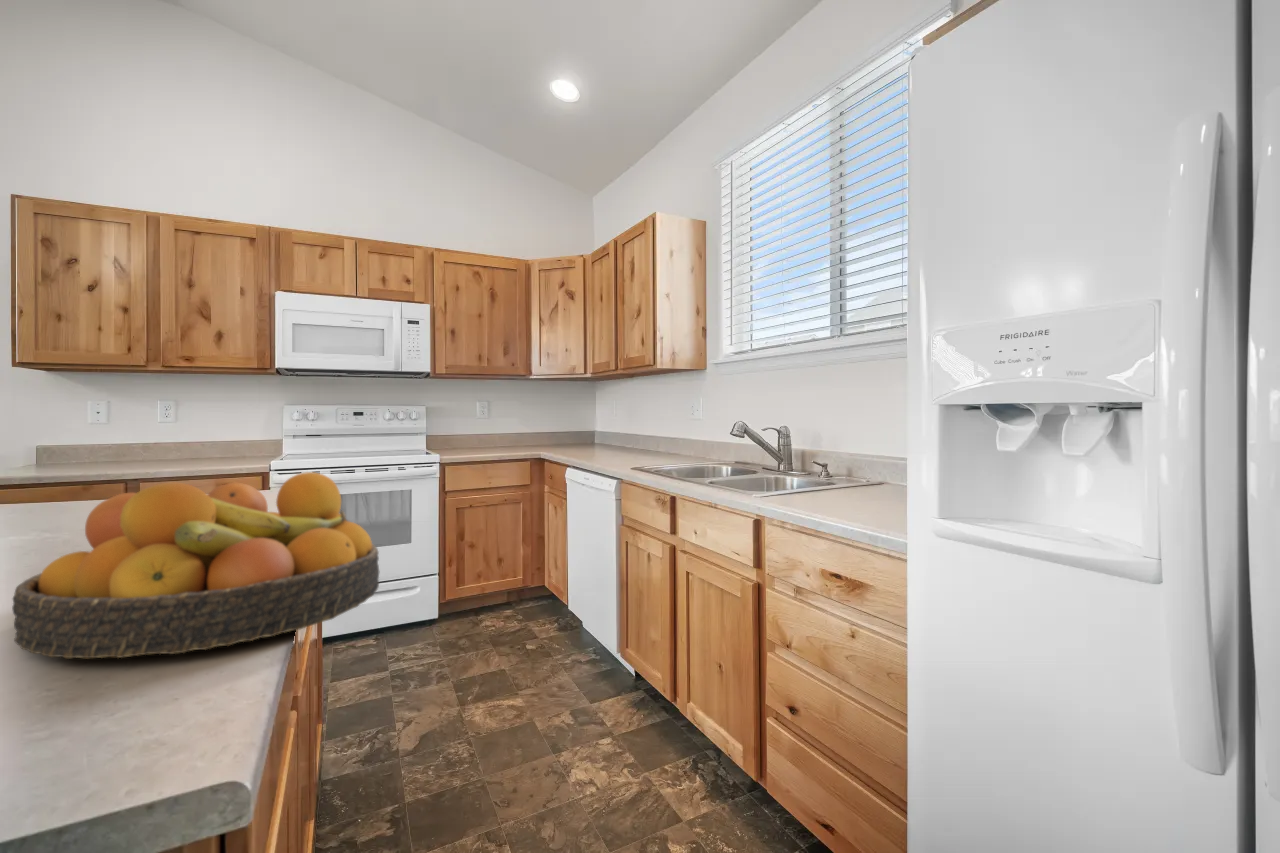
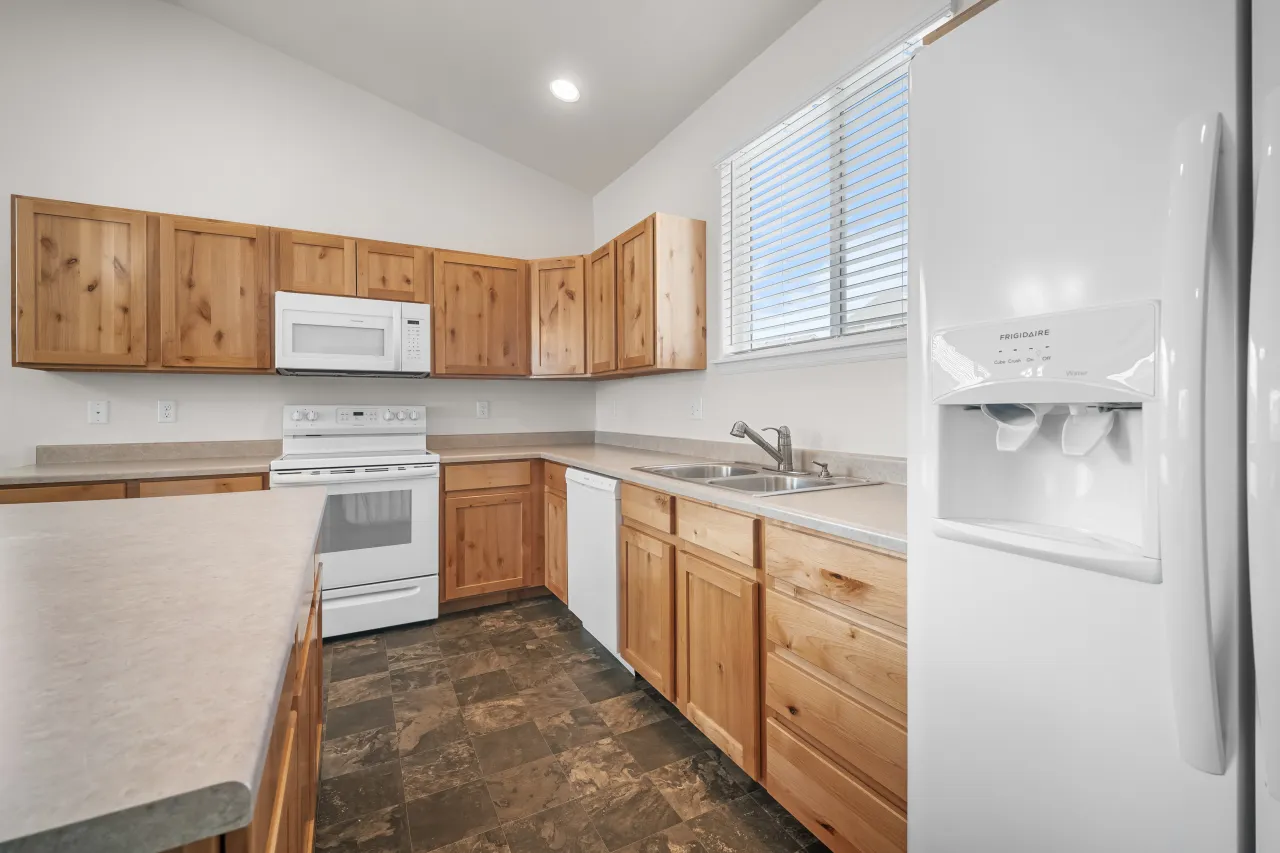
- fruit bowl (223, 541)
